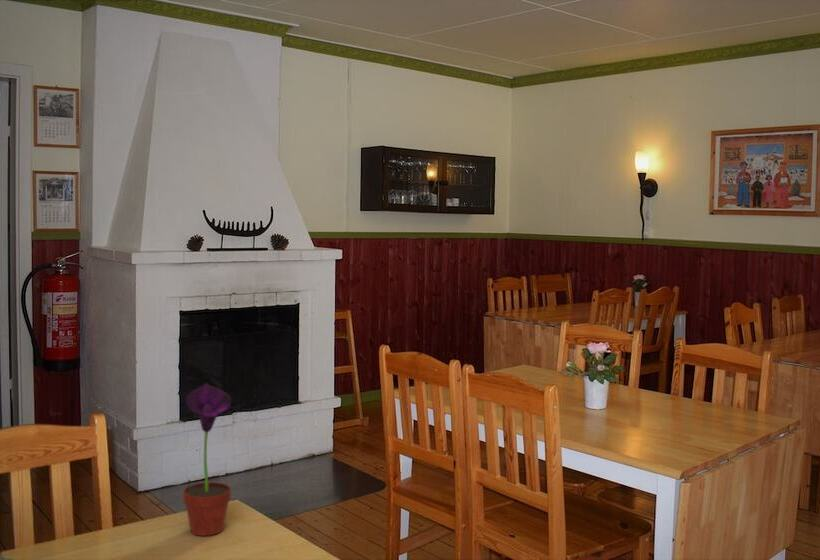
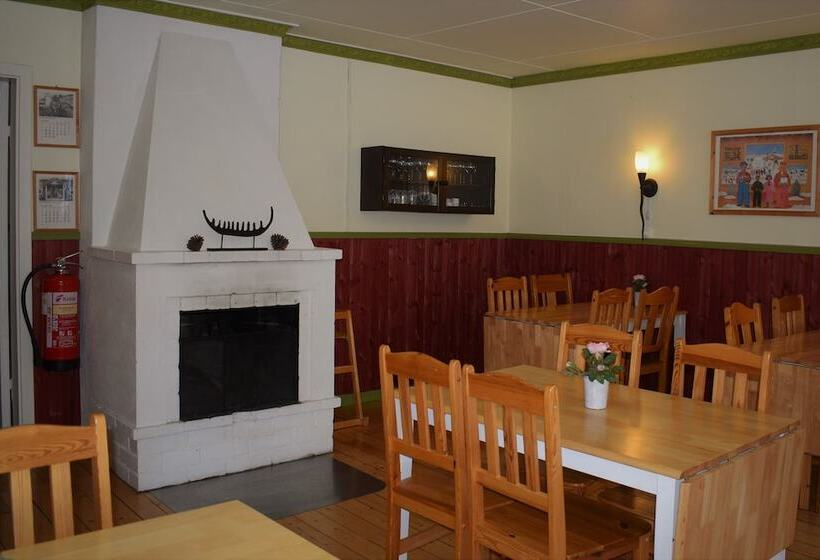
- potted flower (206, 458)
